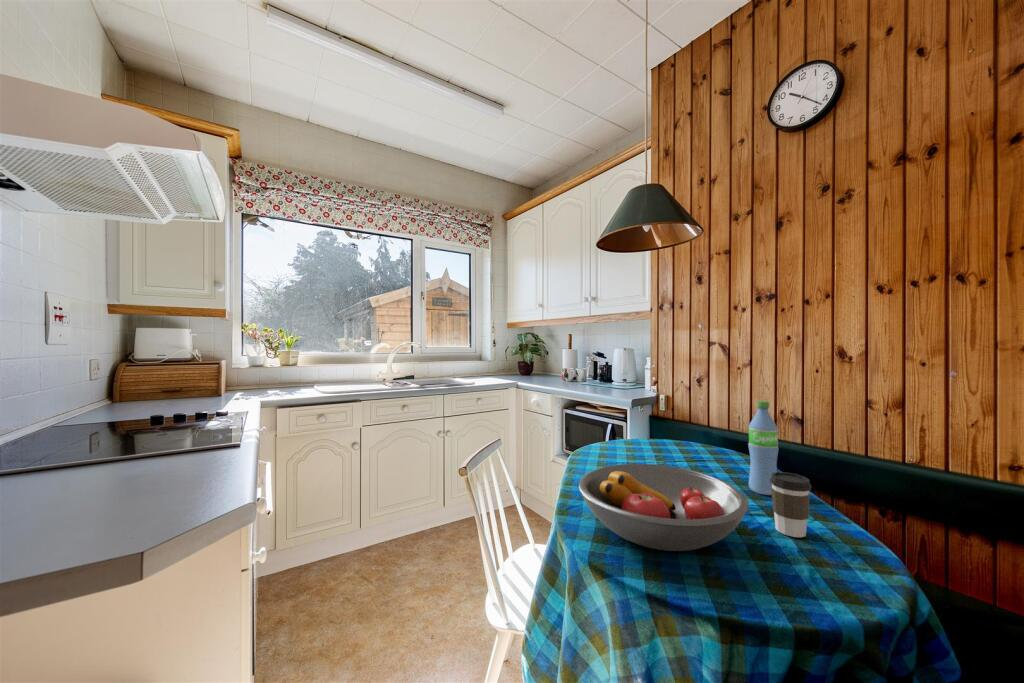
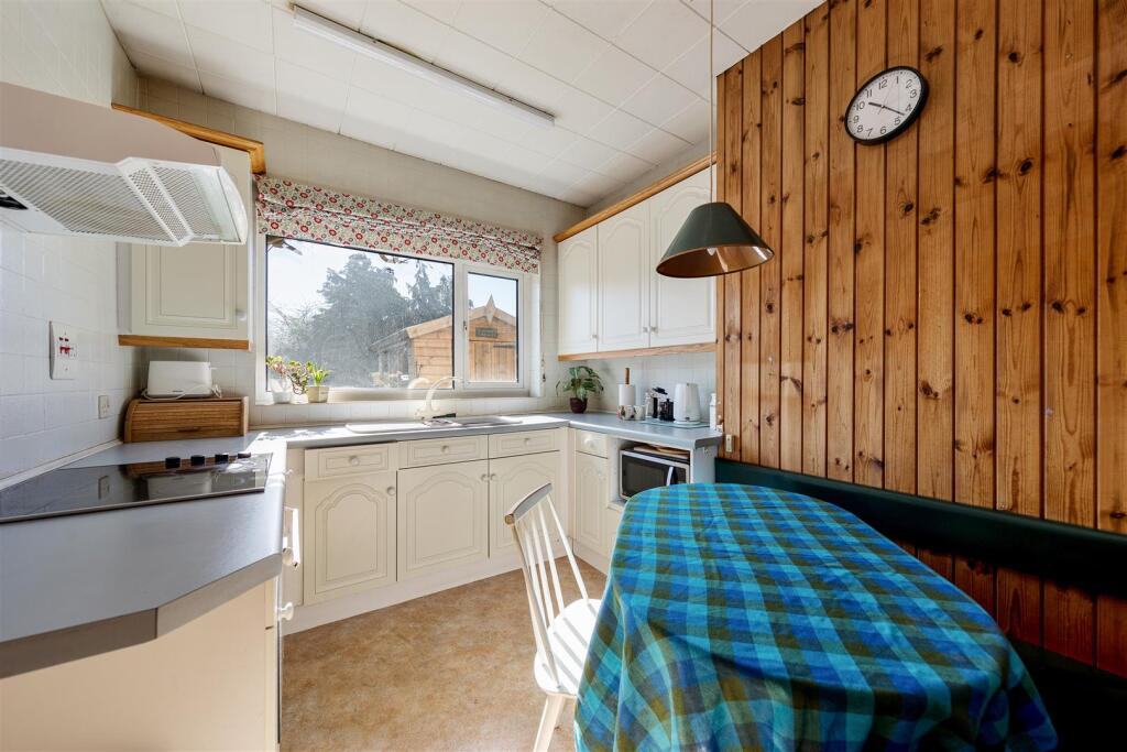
- water bottle (763, 446)
- fruit bowl (658, 503)
- coffee cup (790, 504)
